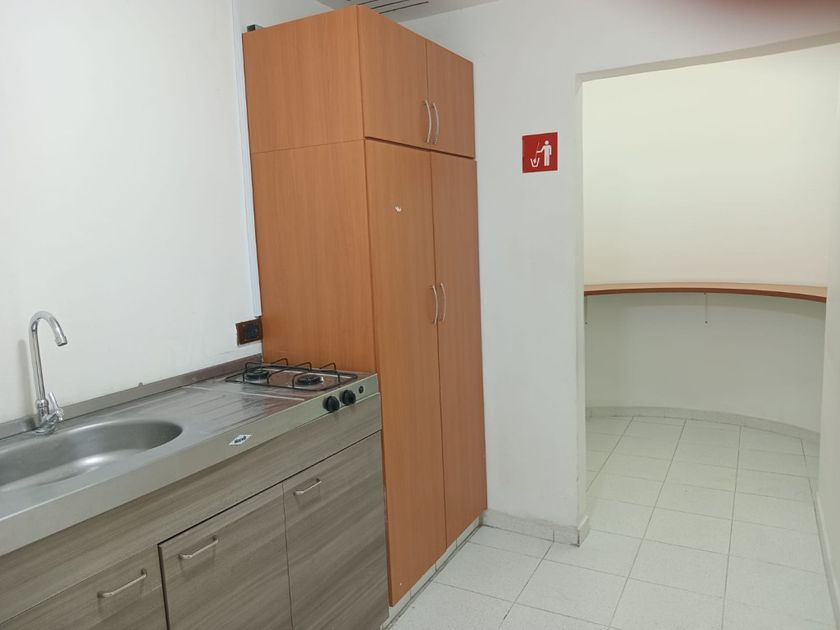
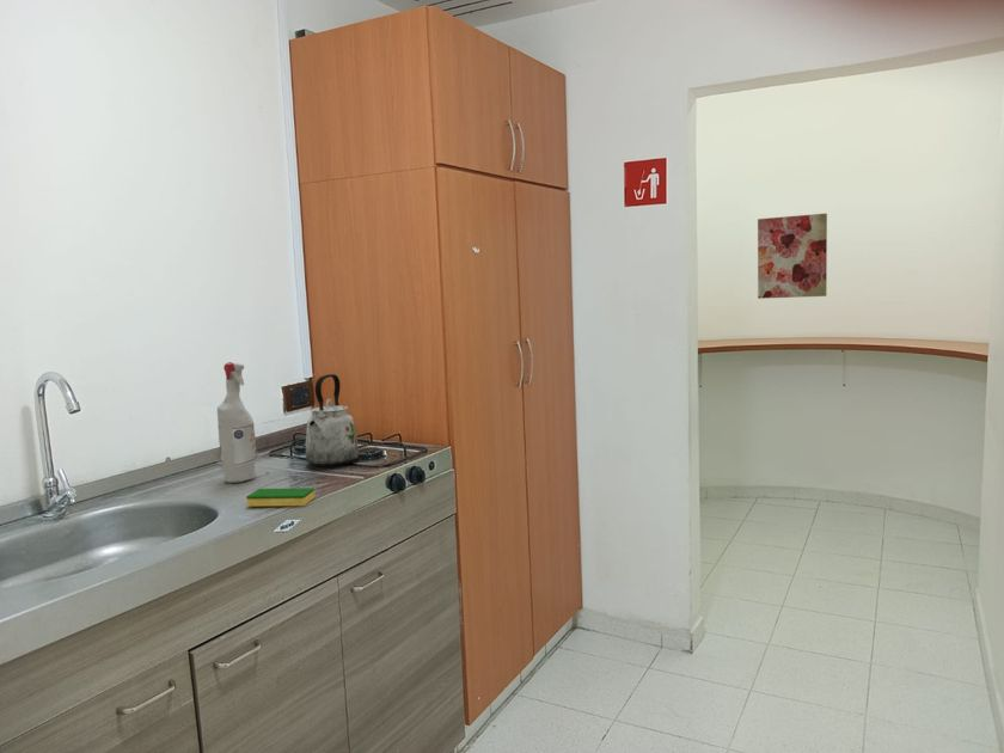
+ spray bottle (237, 421)
+ kettle (325, 421)
+ dish sponge (281, 496)
+ wall art (791, 257)
